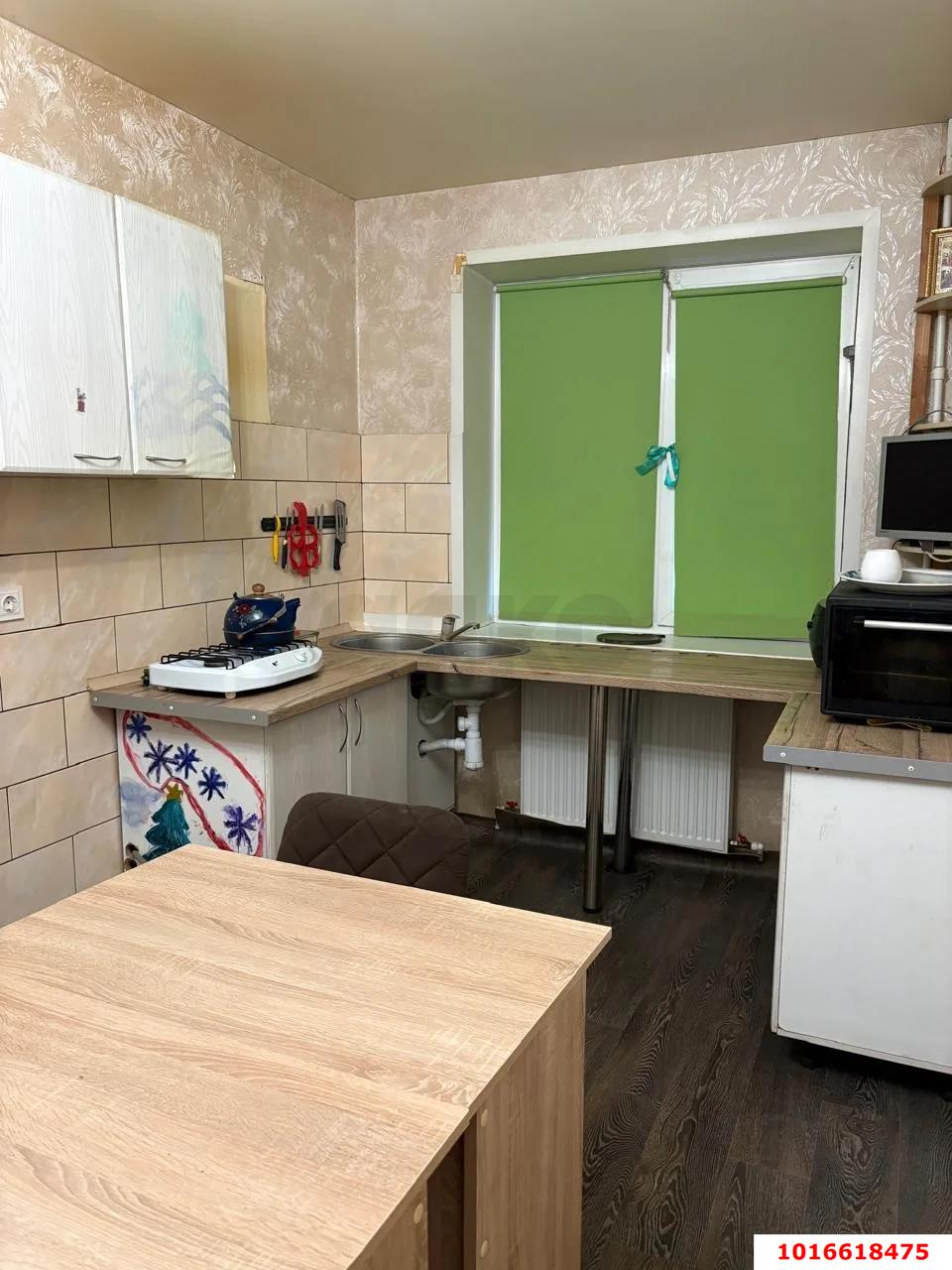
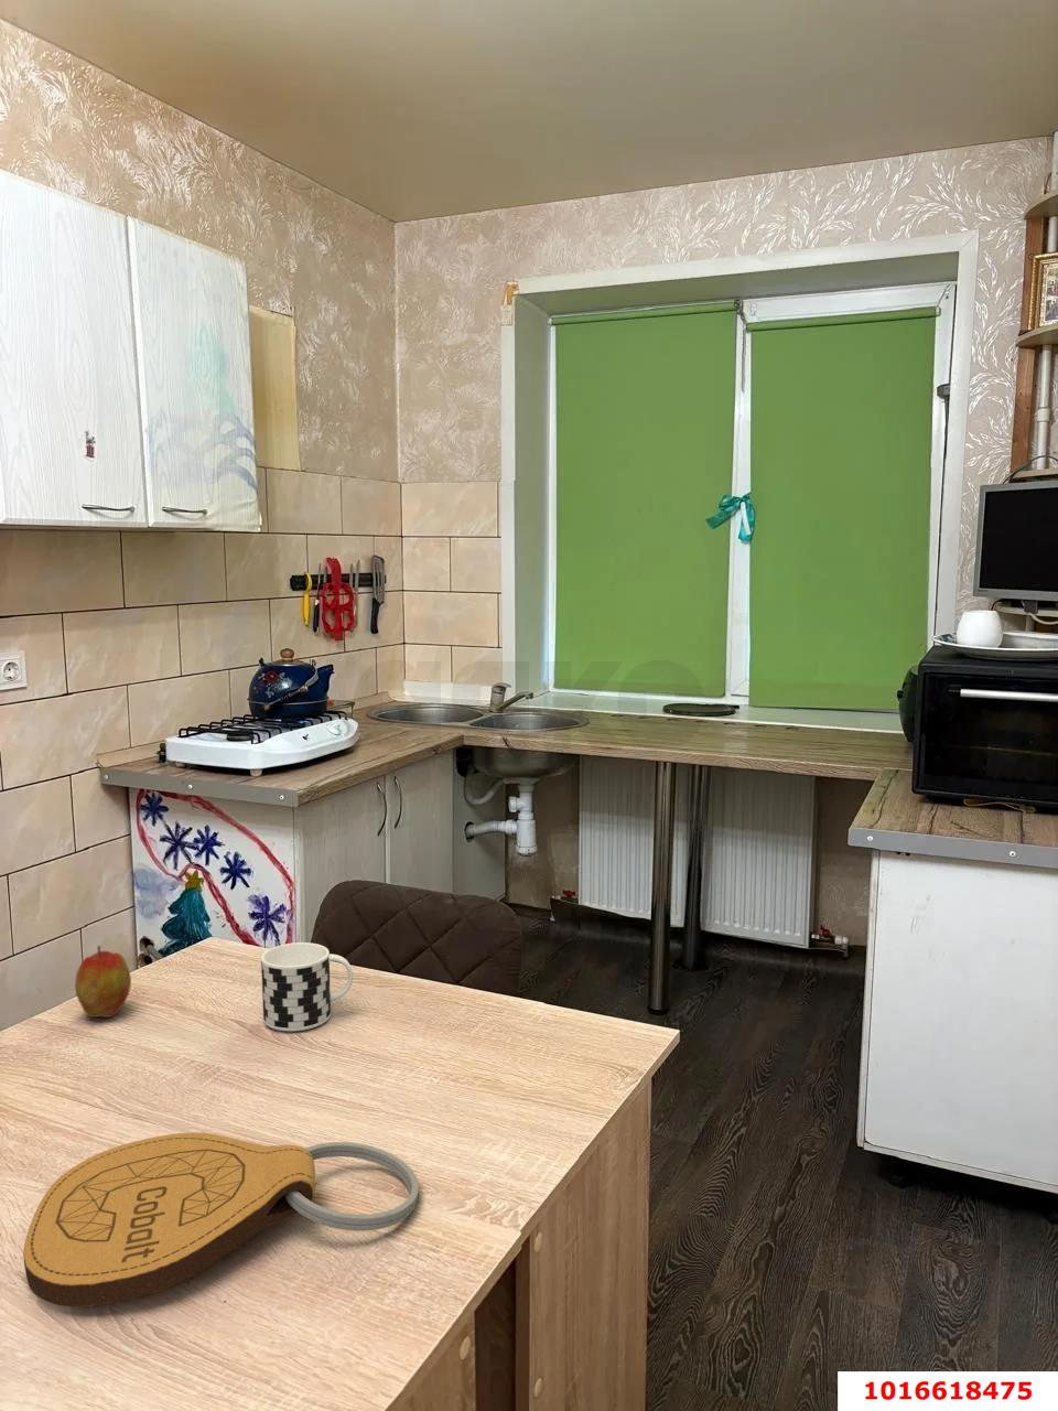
+ apple (102, 978)
+ key chain (231, 1193)
+ cup (308, 984)
